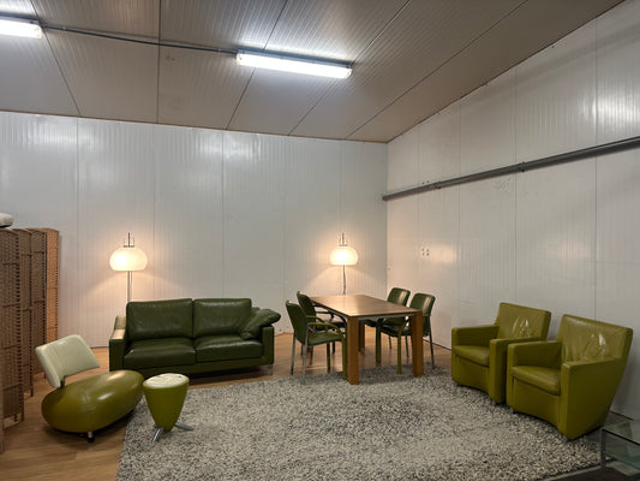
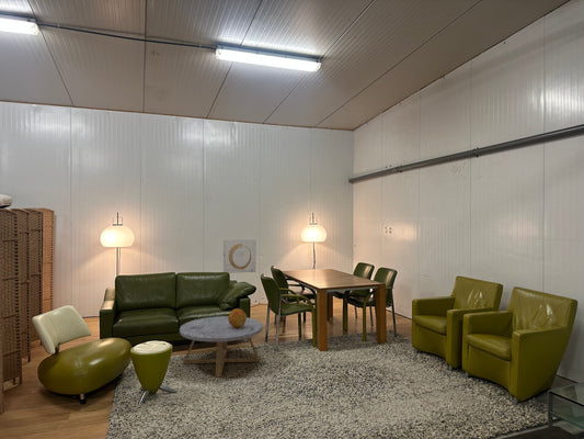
+ decorative sphere (237, 317)
+ wall art (239, 256)
+ coffee table (221, 344)
